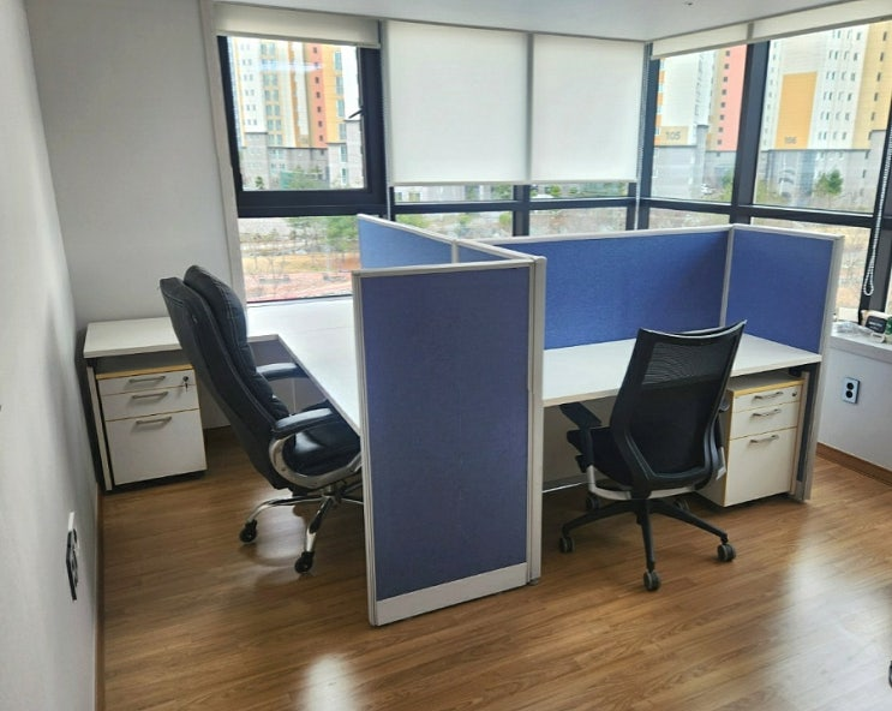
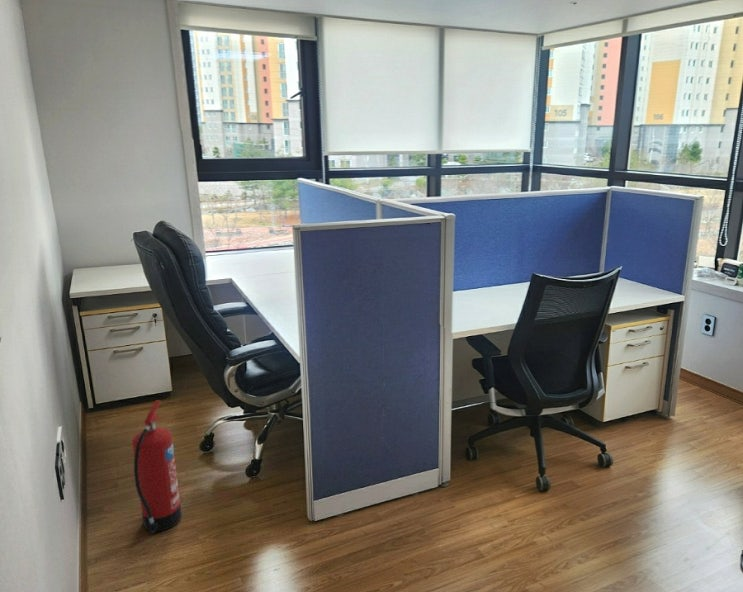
+ fire extinguisher (152, 471)
